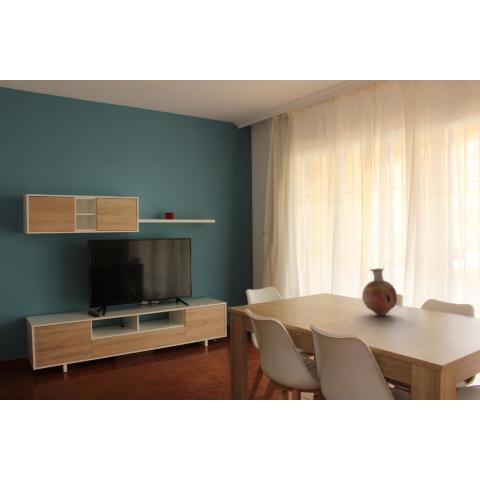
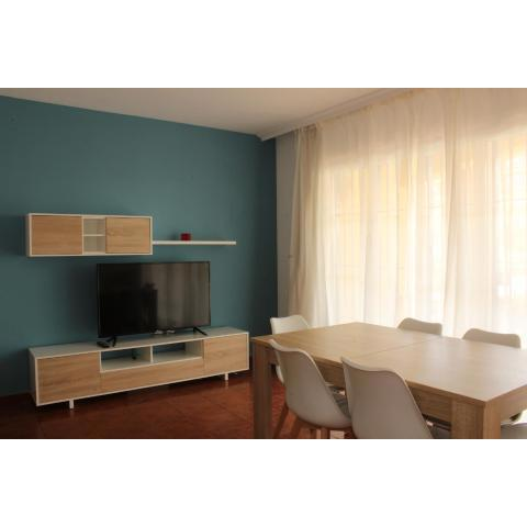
- vase (379, 291)
